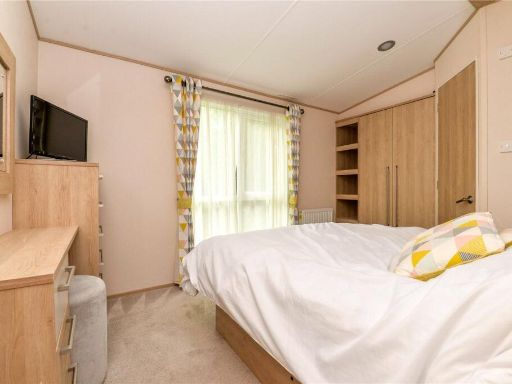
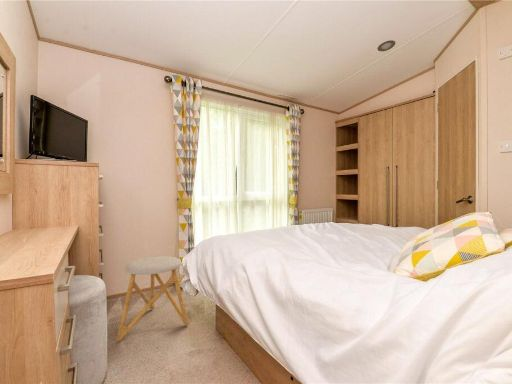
+ stool (151, 294)
